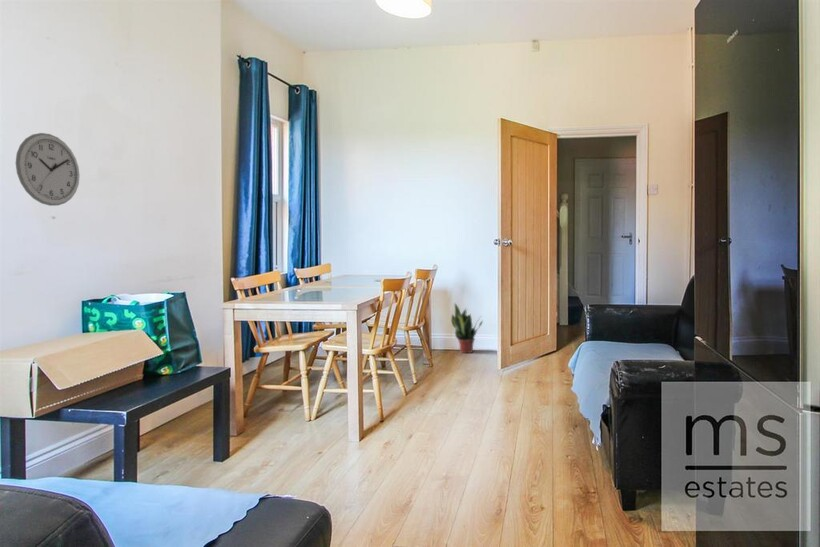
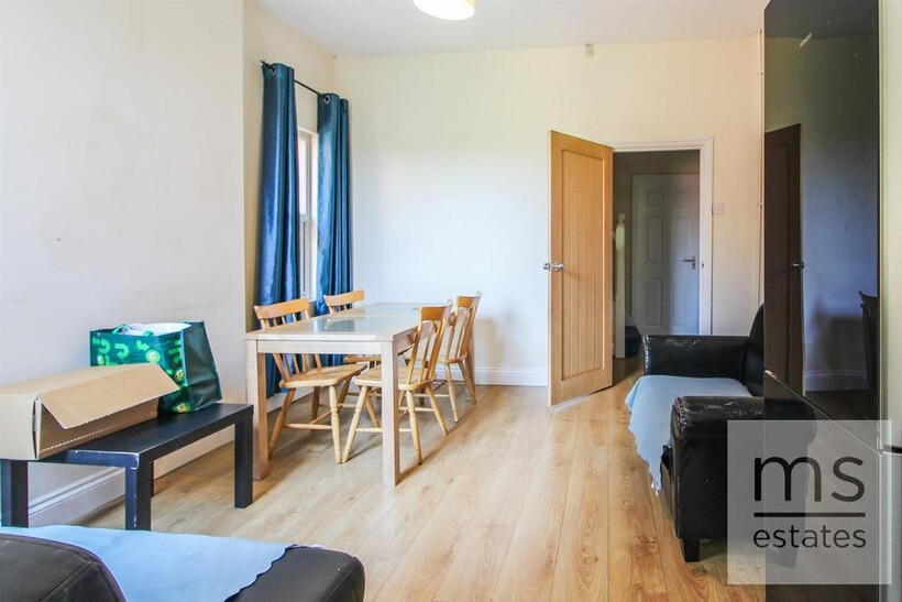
- wall clock (50, 169)
- potted plant (466, 327)
